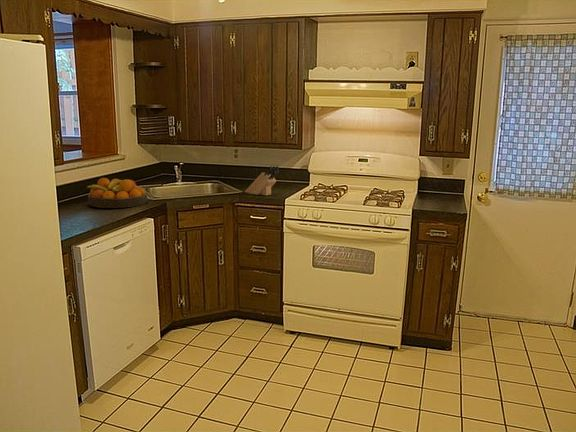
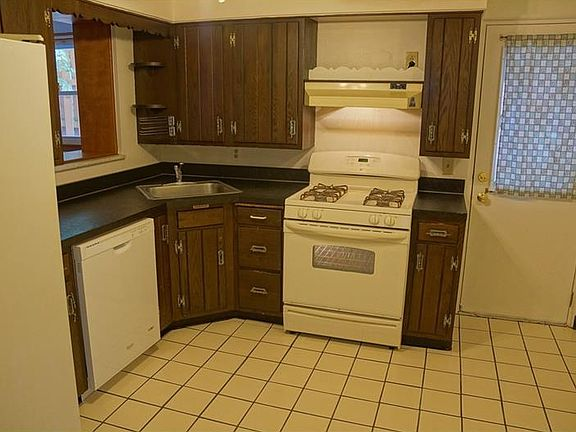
- knife block (262, 179)
- fruit bowl (117, 190)
